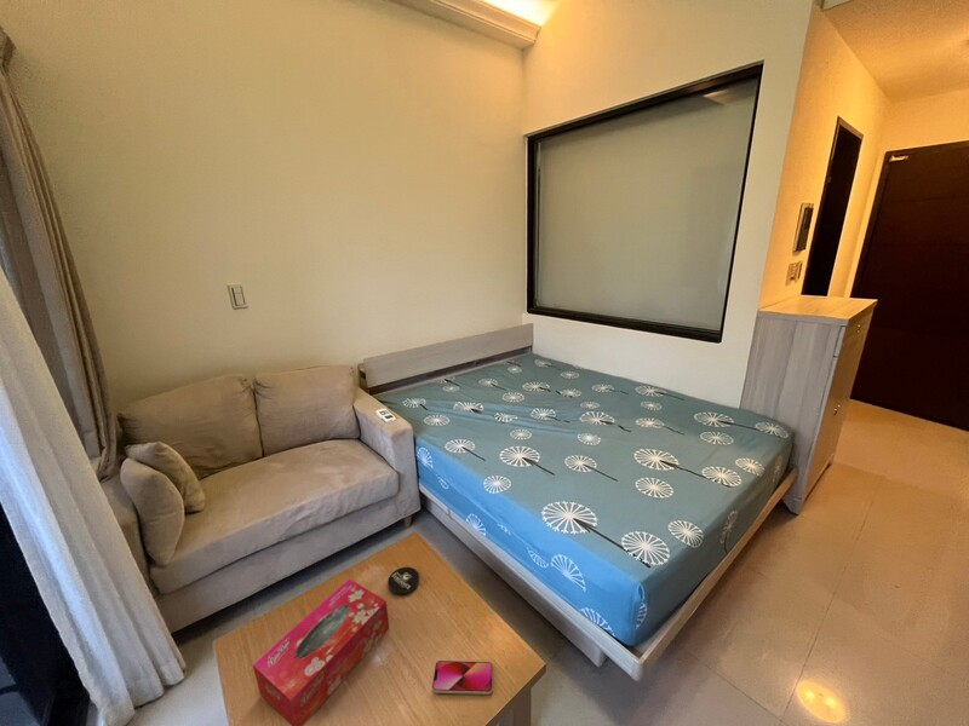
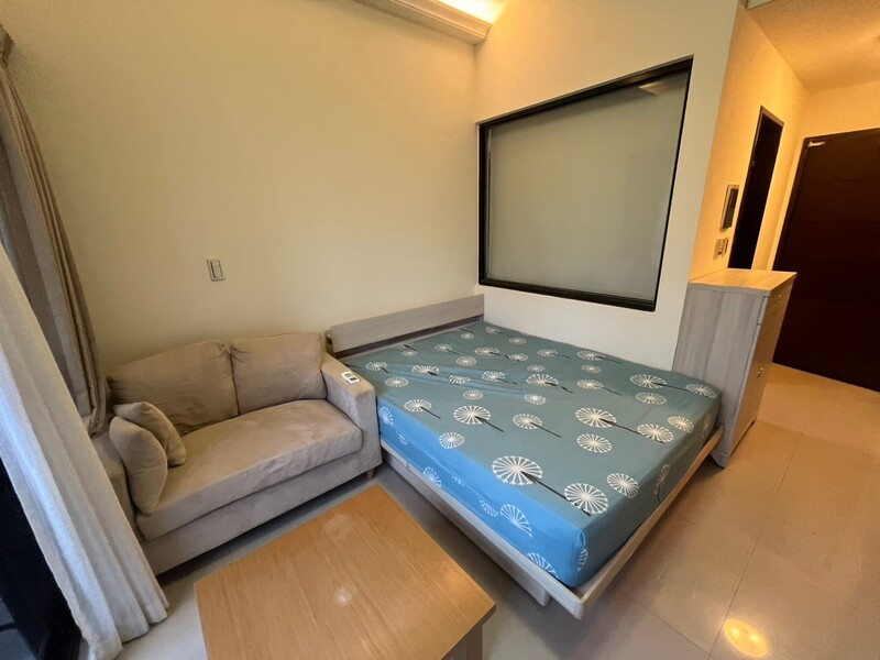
- tissue box (327, 644)
- smartphone (463, 676)
- coaster (403, 580)
